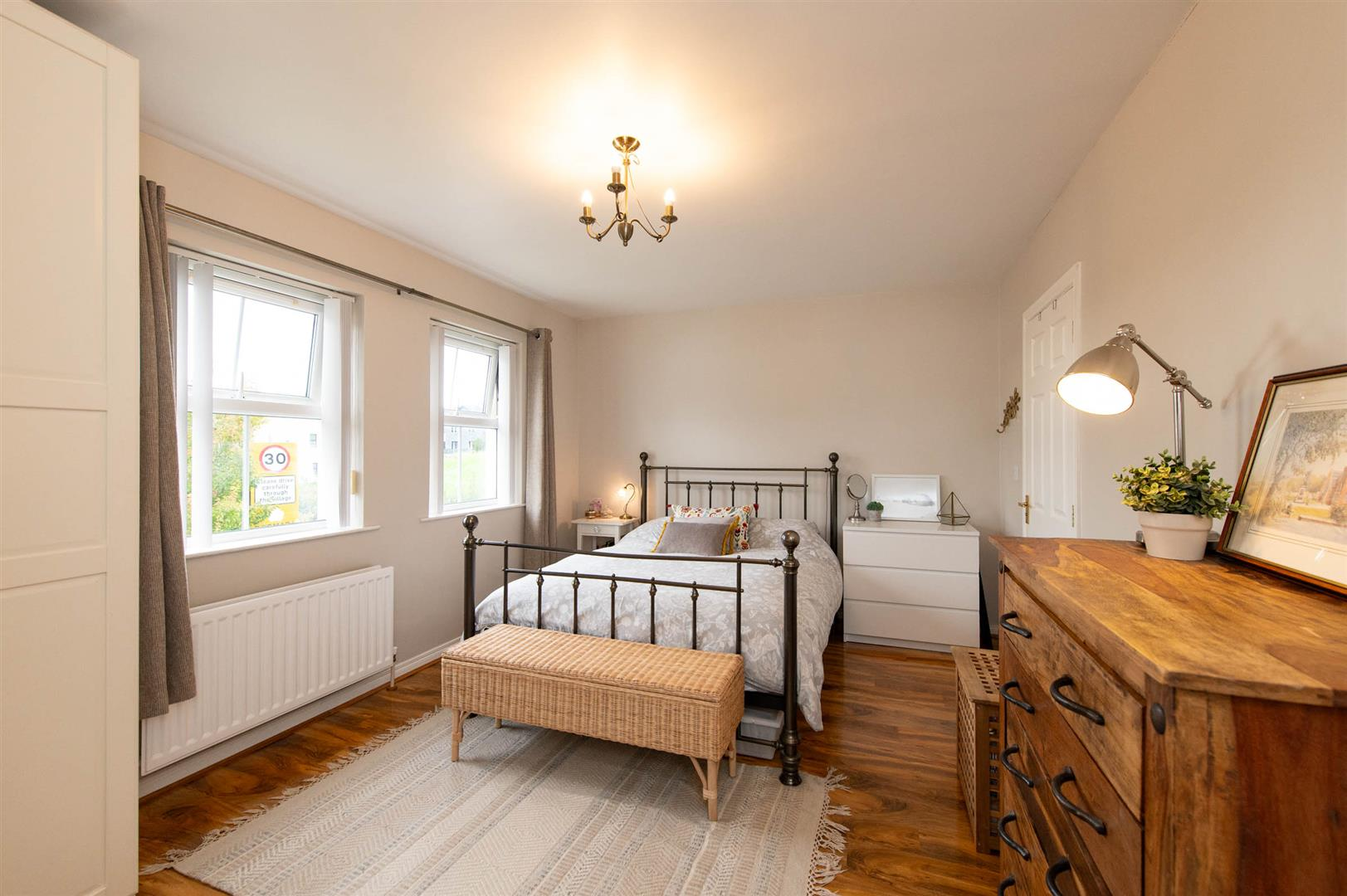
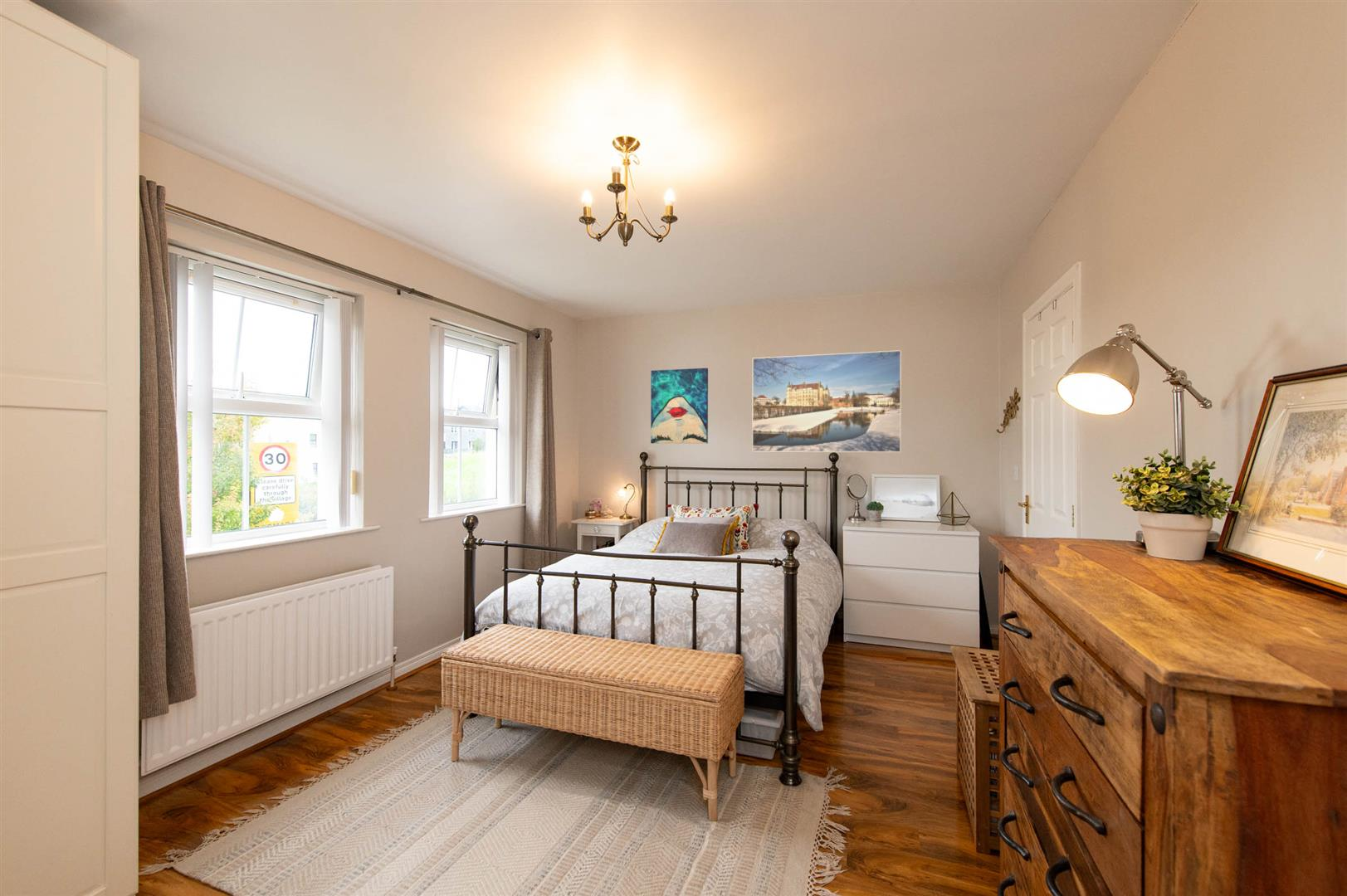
+ wall art (679, 406)
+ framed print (823, 403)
